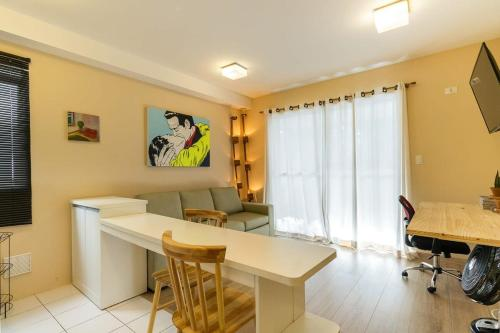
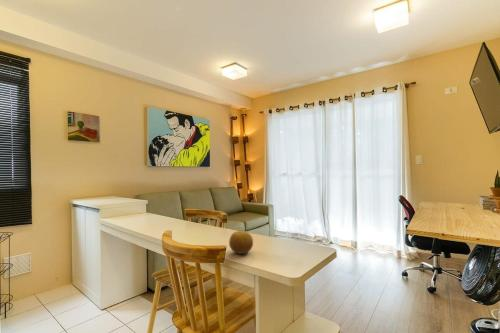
+ fruit (241, 242)
